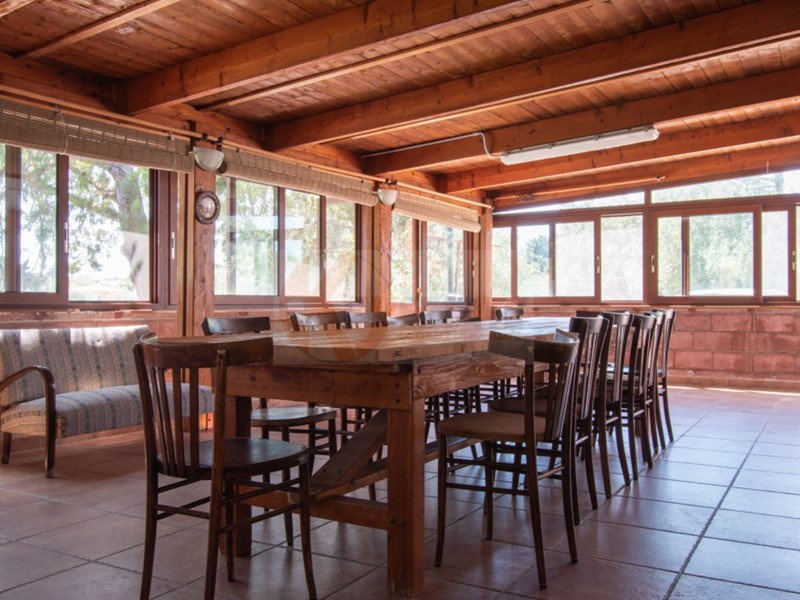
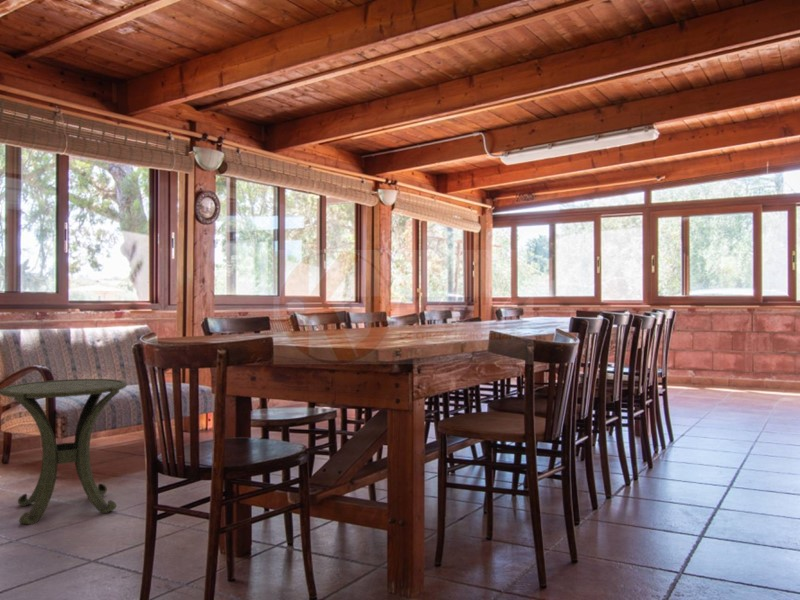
+ side table (66, 446)
